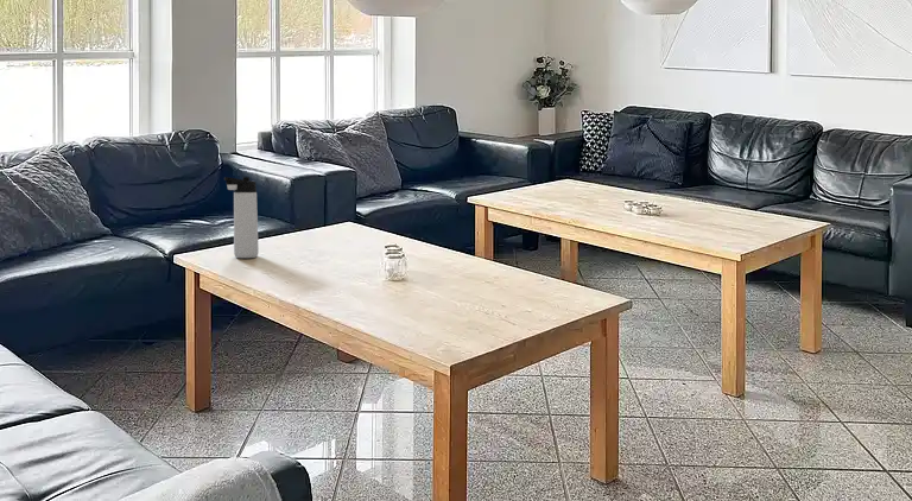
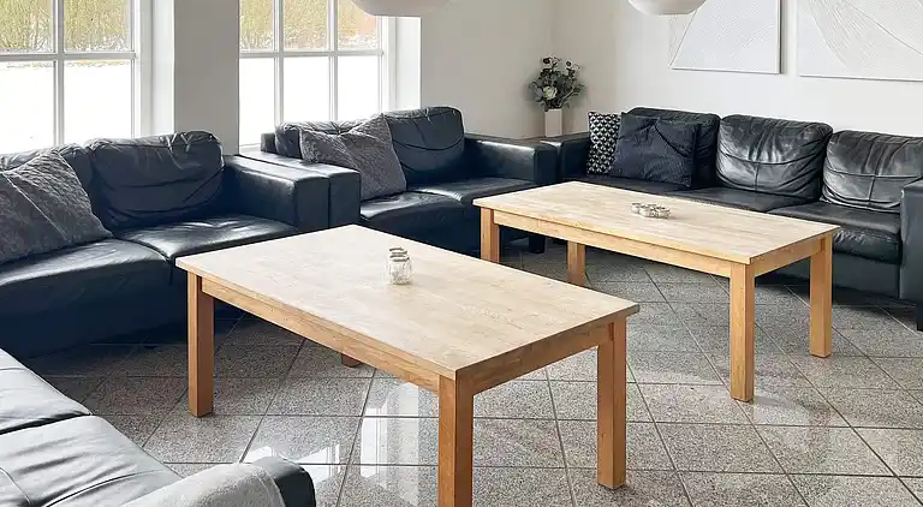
- thermos bottle (240, 217)
